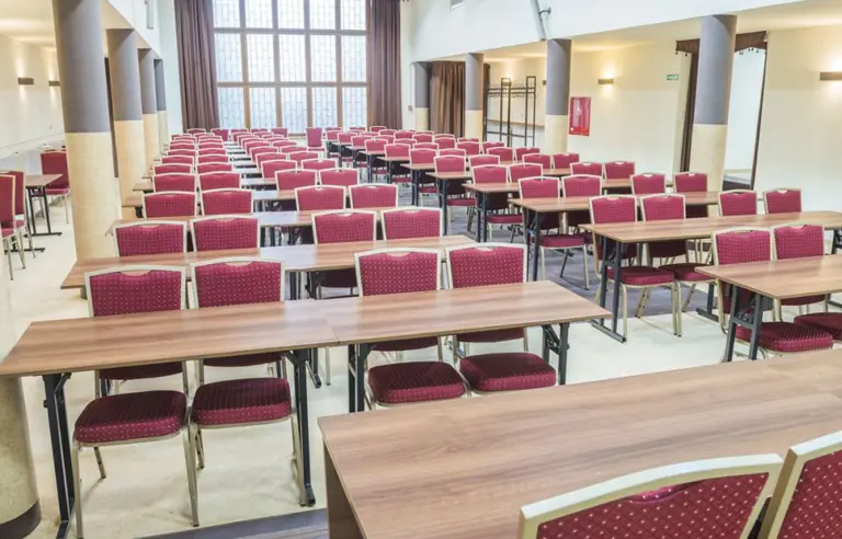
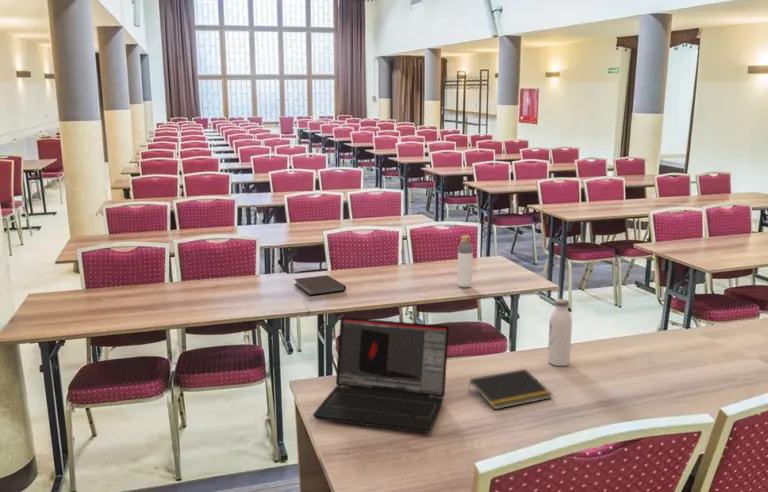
+ notepad (510, 388)
+ laptop (382, 371)
+ water bottle (560, 331)
+ bottle (465, 261)
+ notebook (319, 284)
